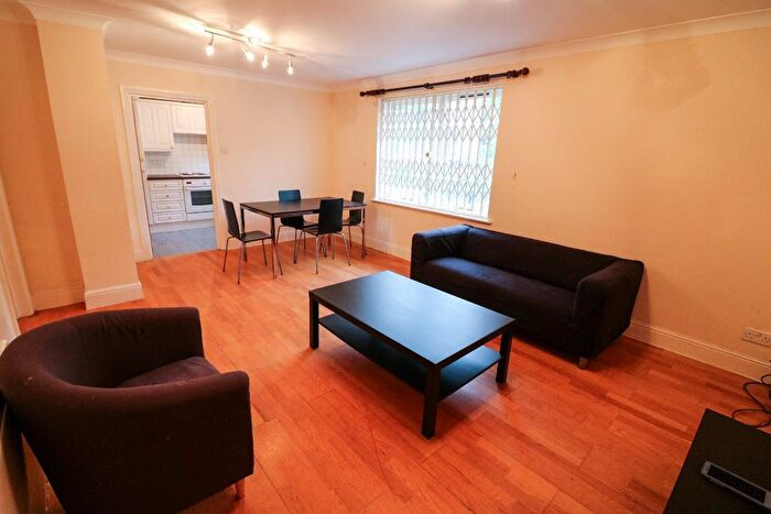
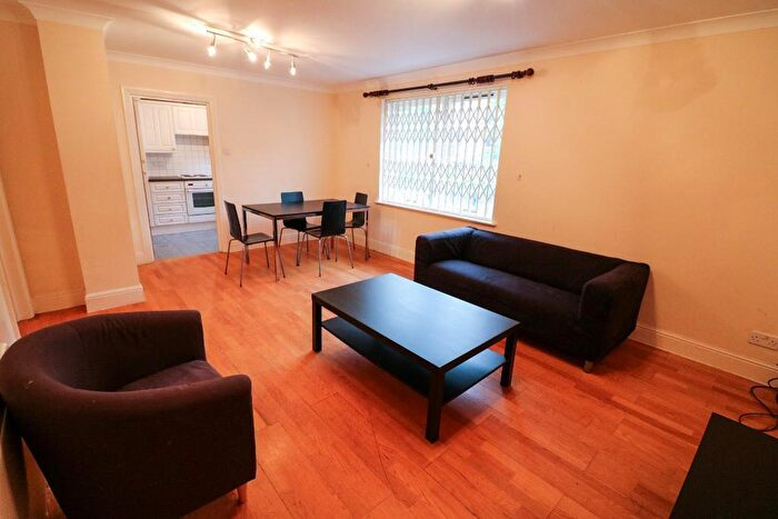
- cell phone (736, 484)
